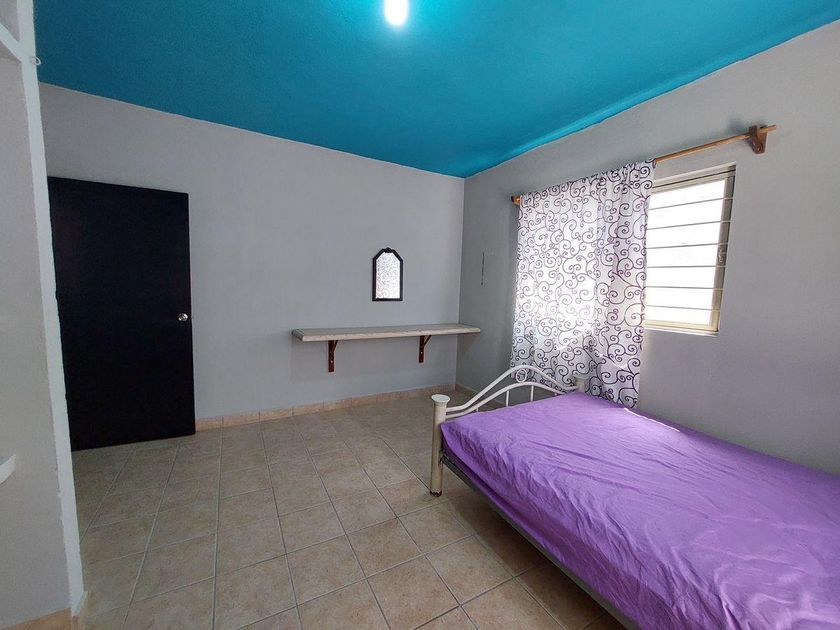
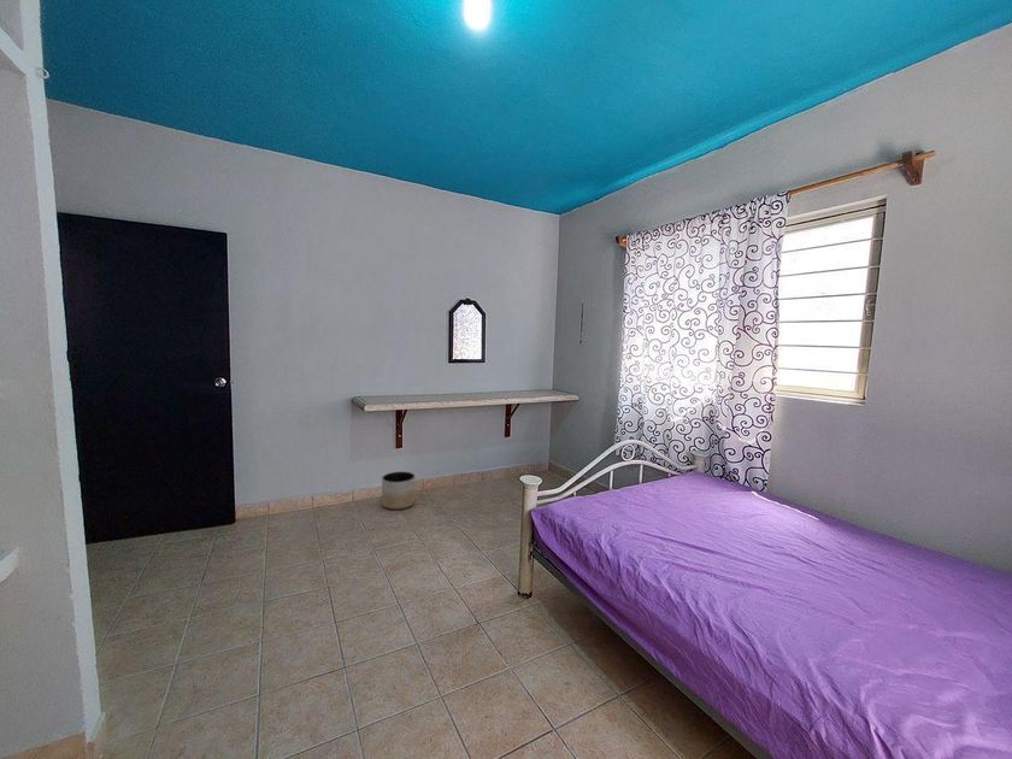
+ planter (398, 489)
